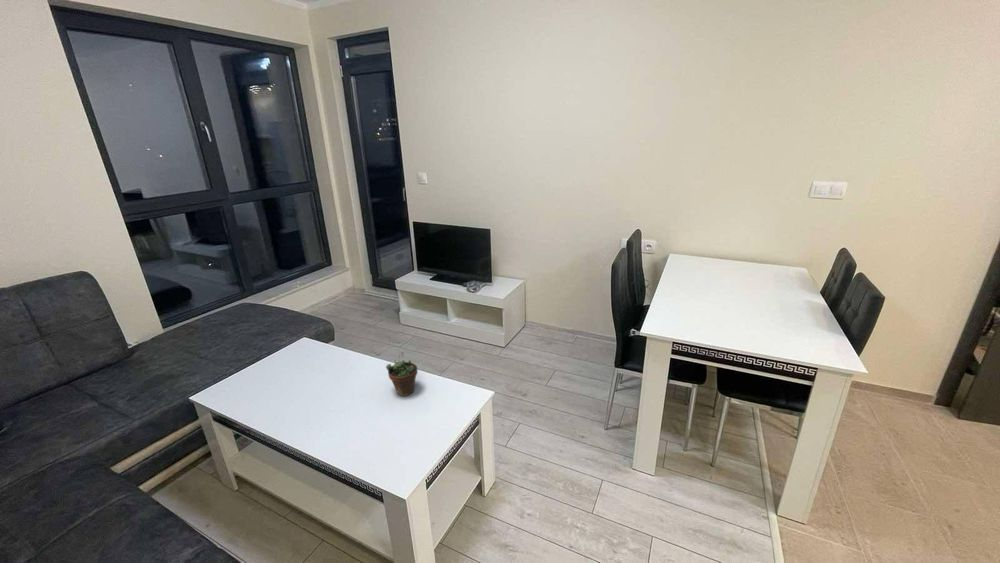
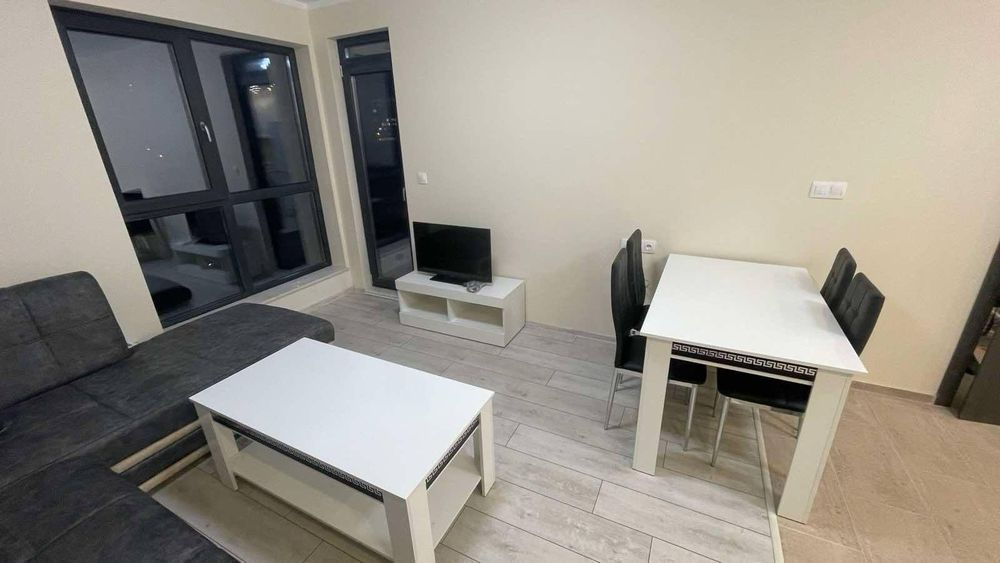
- succulent plant (403, 371)
